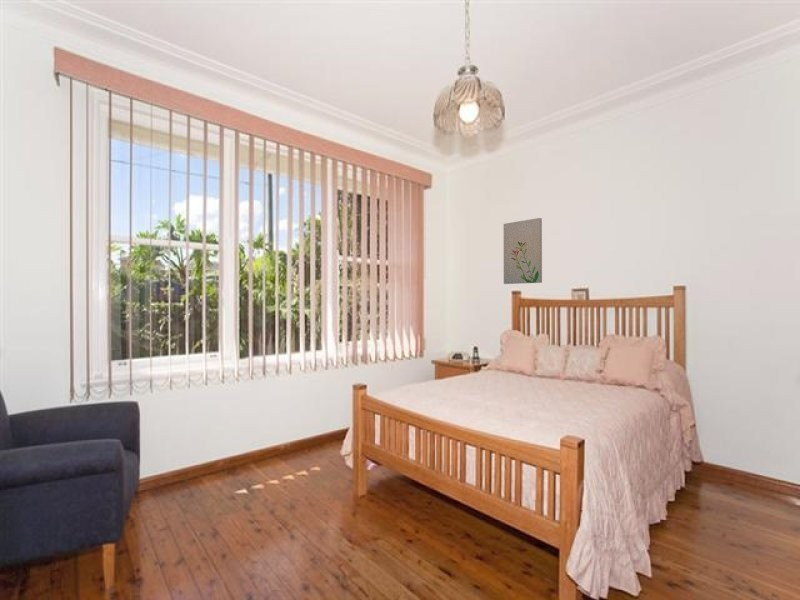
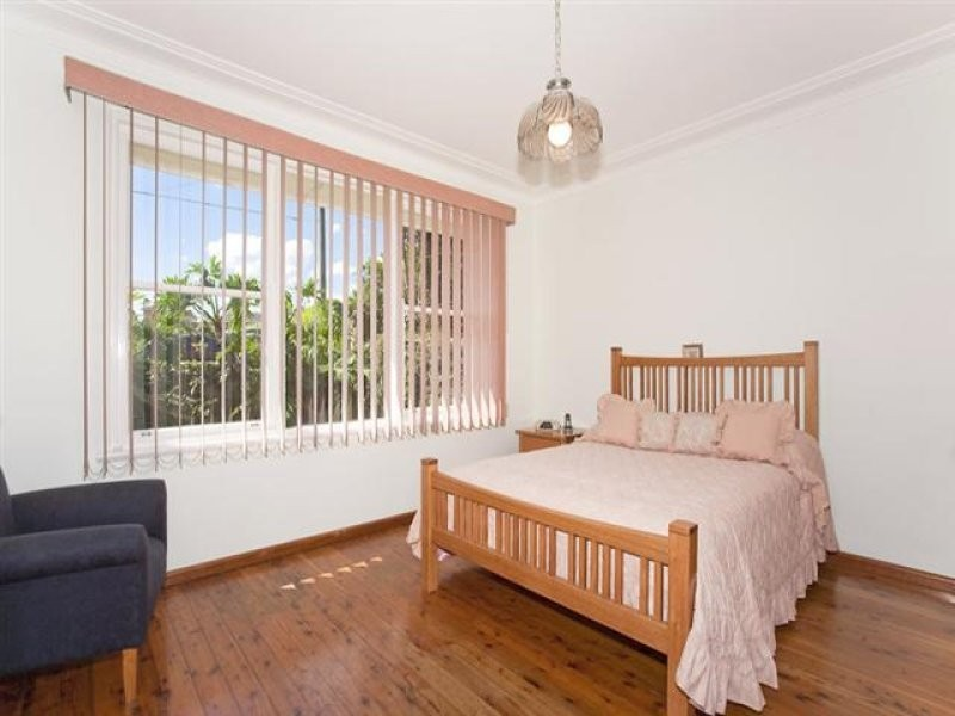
- wall art (522, 252)
